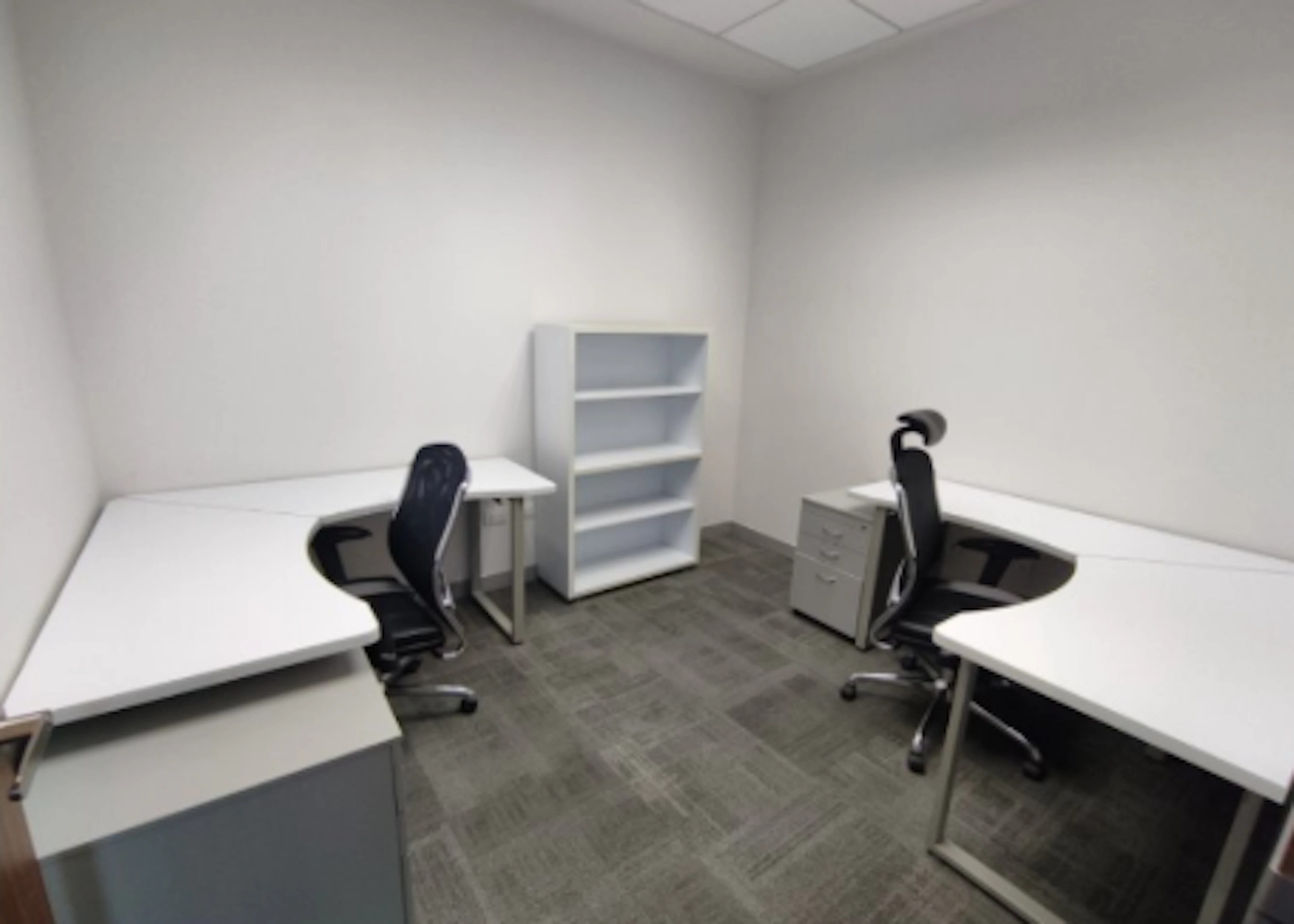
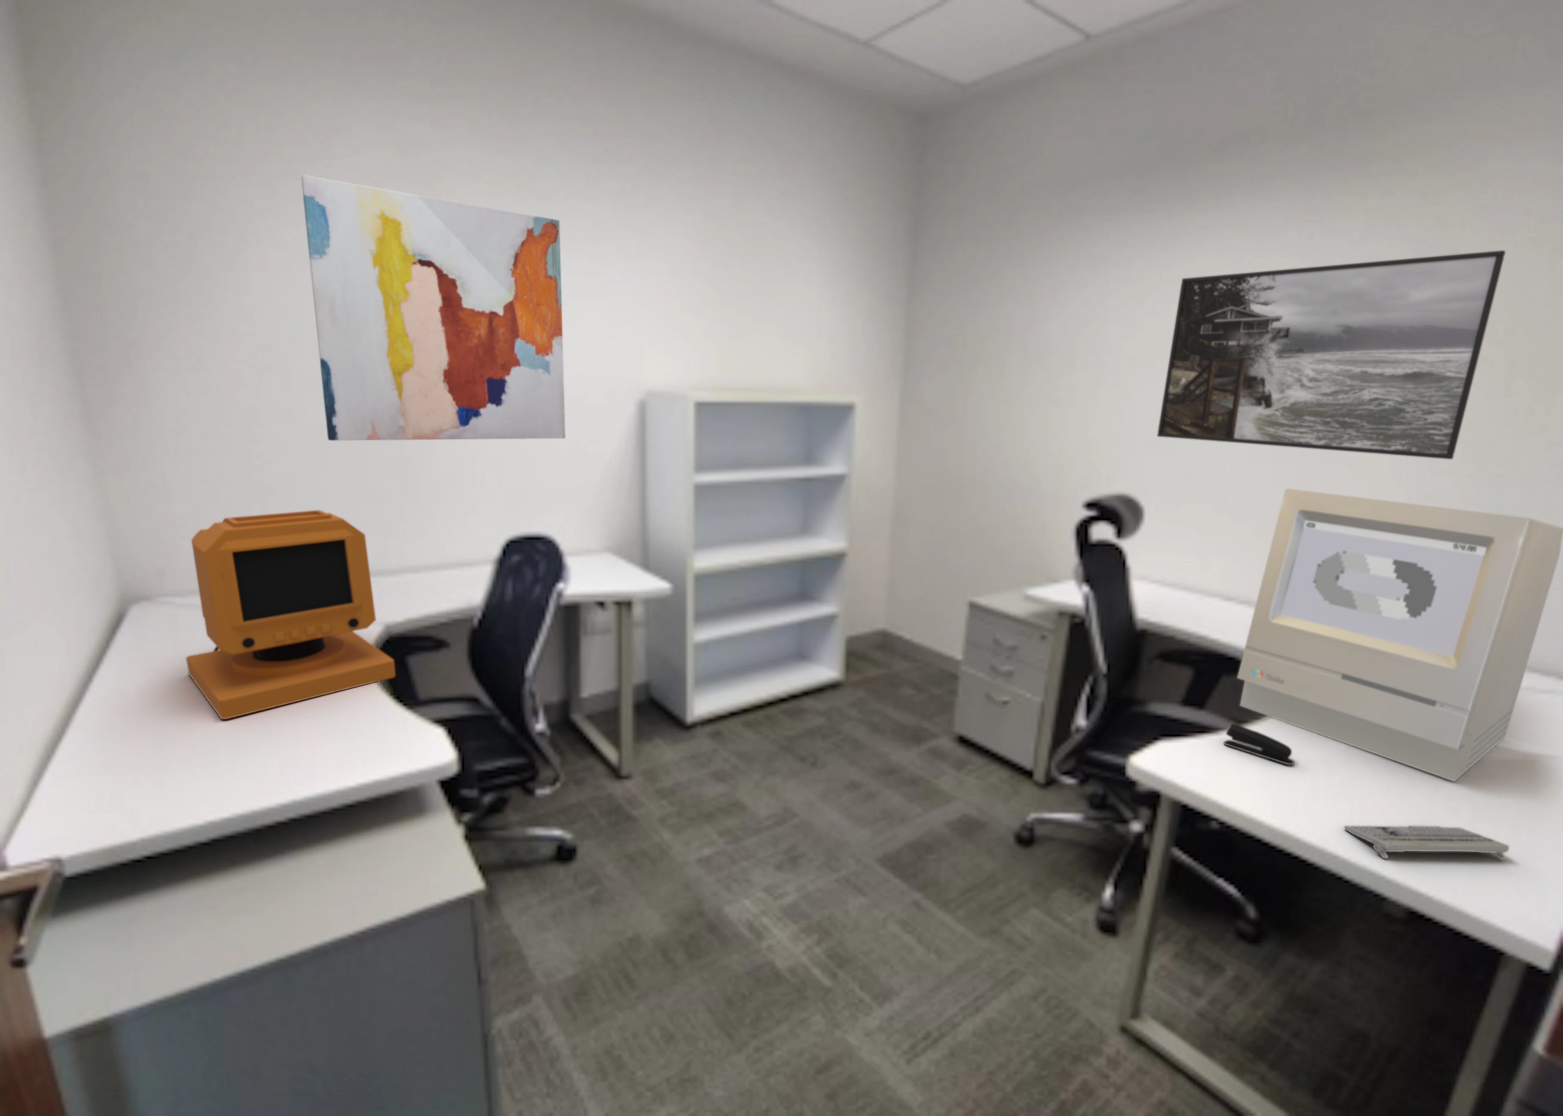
+ stapler (1260, 743)
+ computer keyboard (1424, 837)
+ wall art (449, 324)
+ computer monitor (280, 594)
+ all-in-one computer (1391, 615)
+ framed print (1302, 359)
